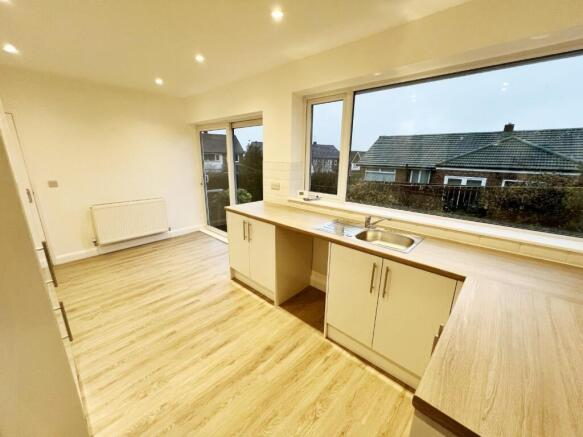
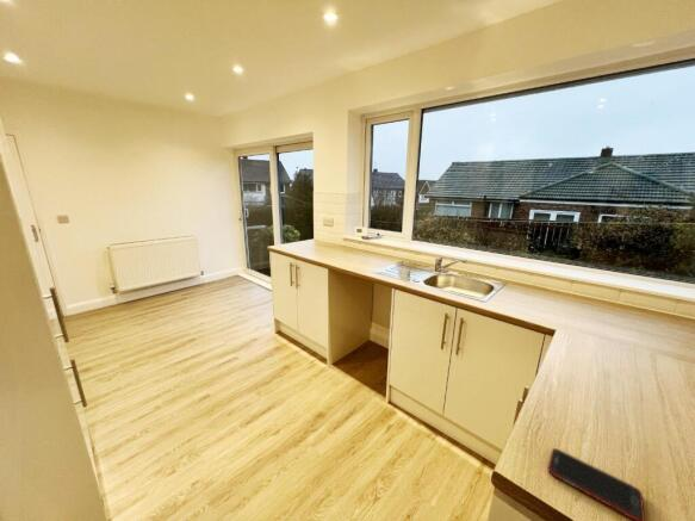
+ cell phone (592, 480)
